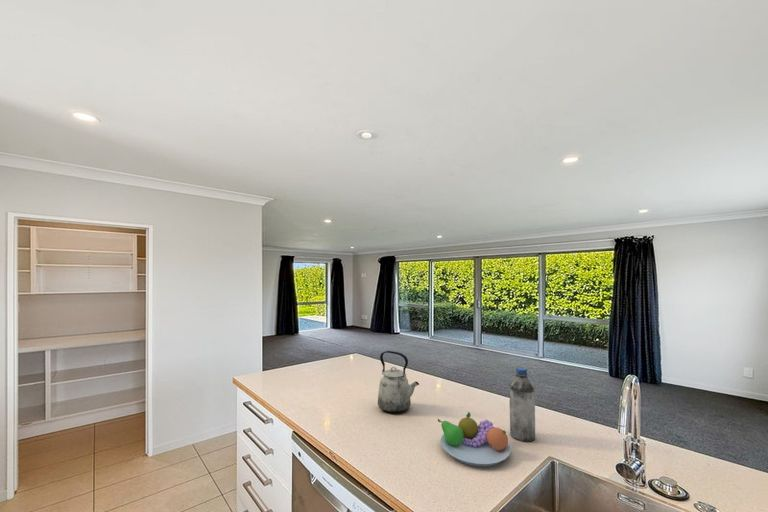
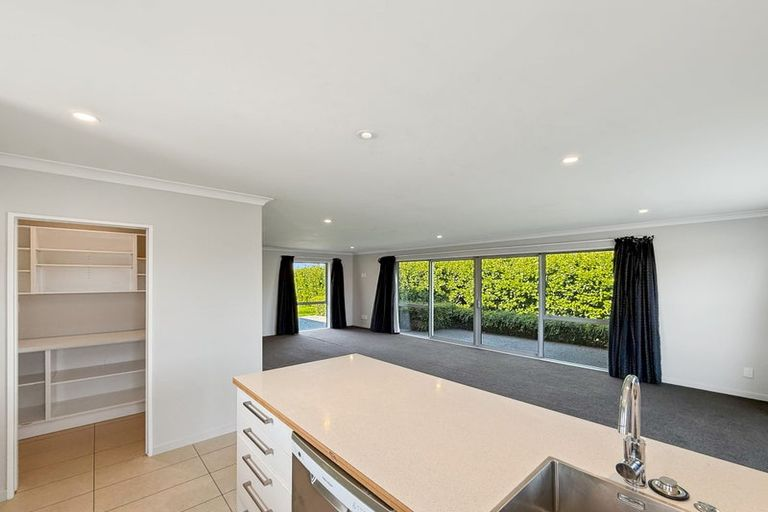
- kettle (399, 381)
- fruit bowl (472, 435)
- water bottle (521, 402)
